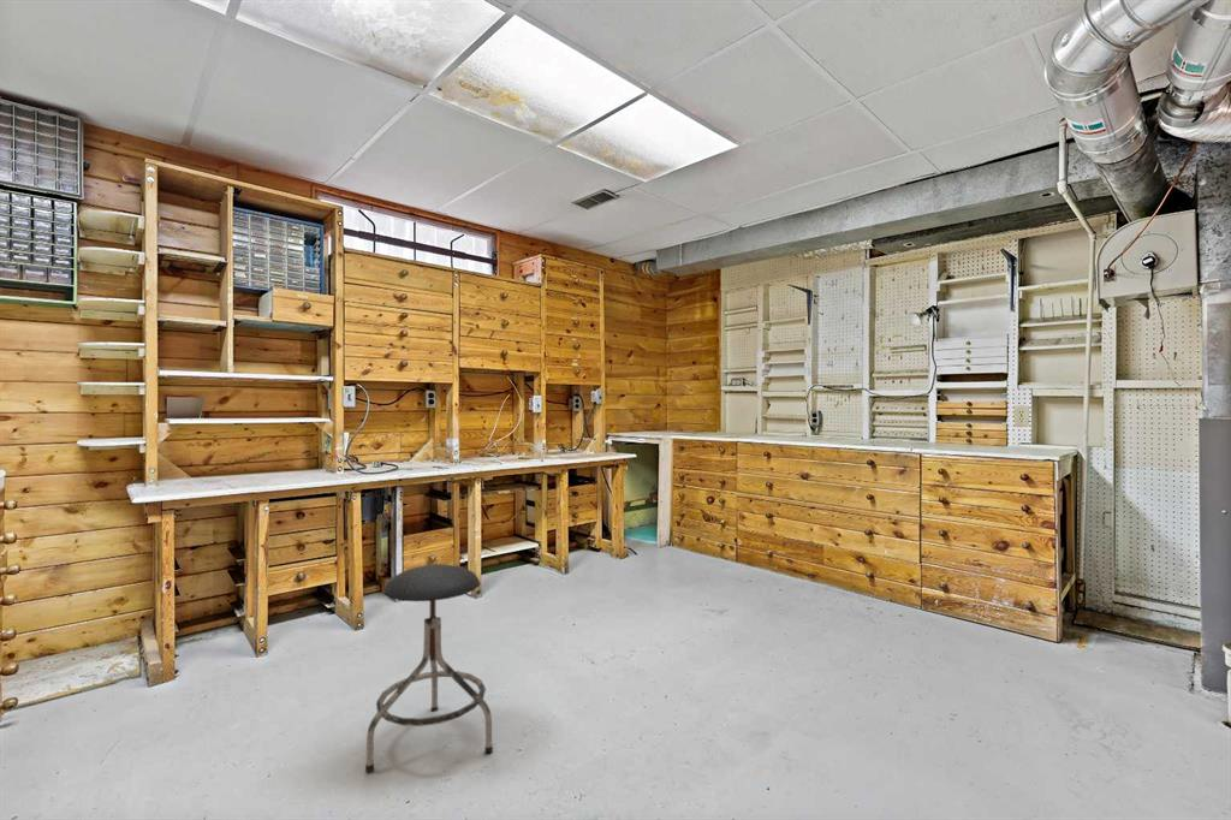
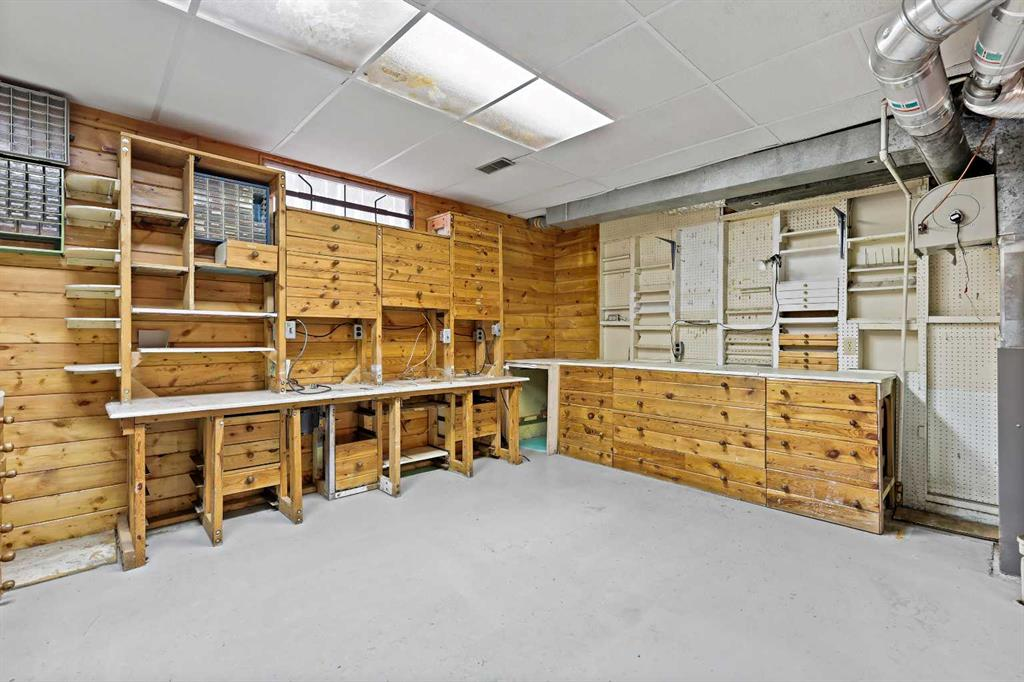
- stool (432, 652)
